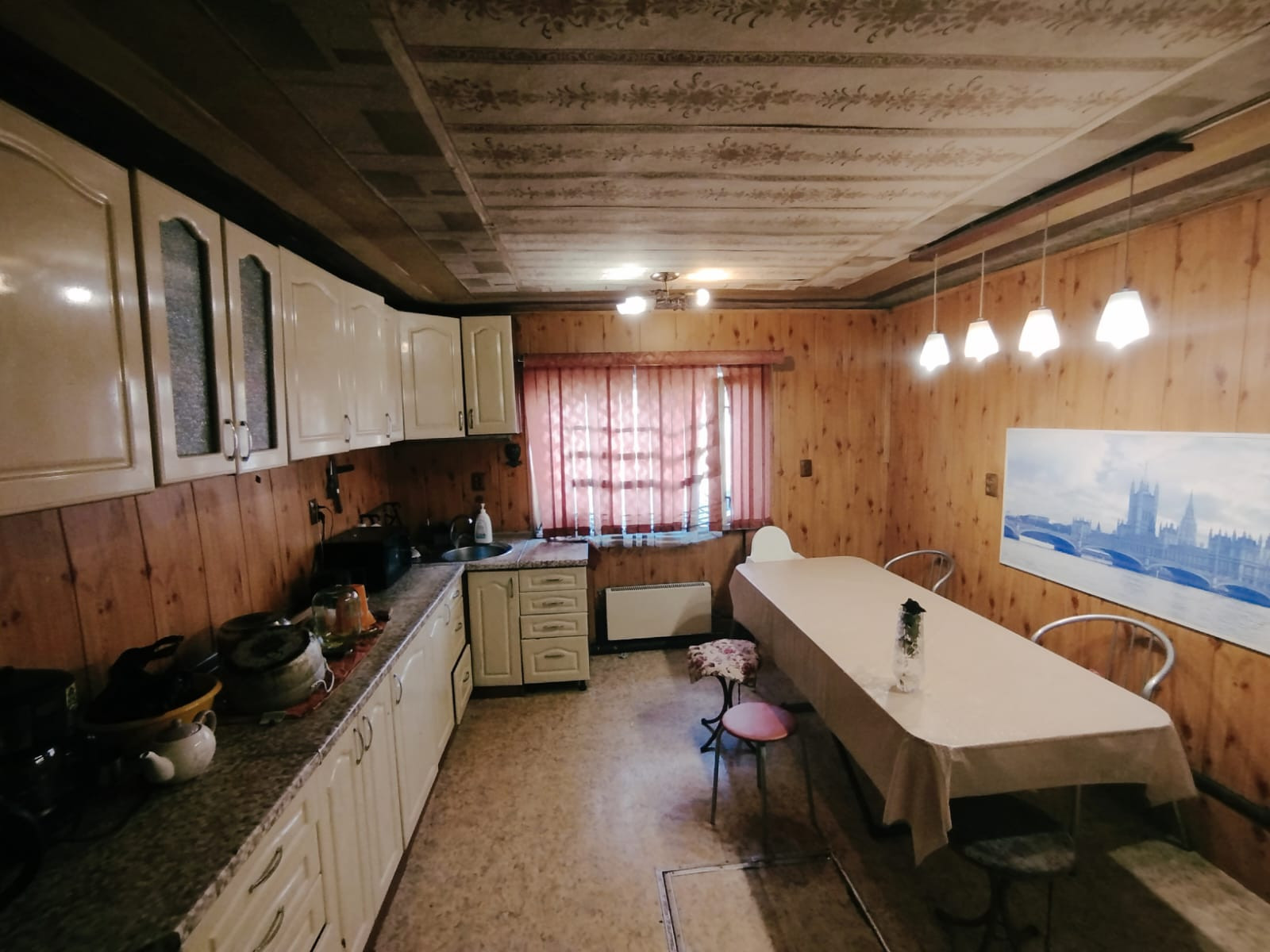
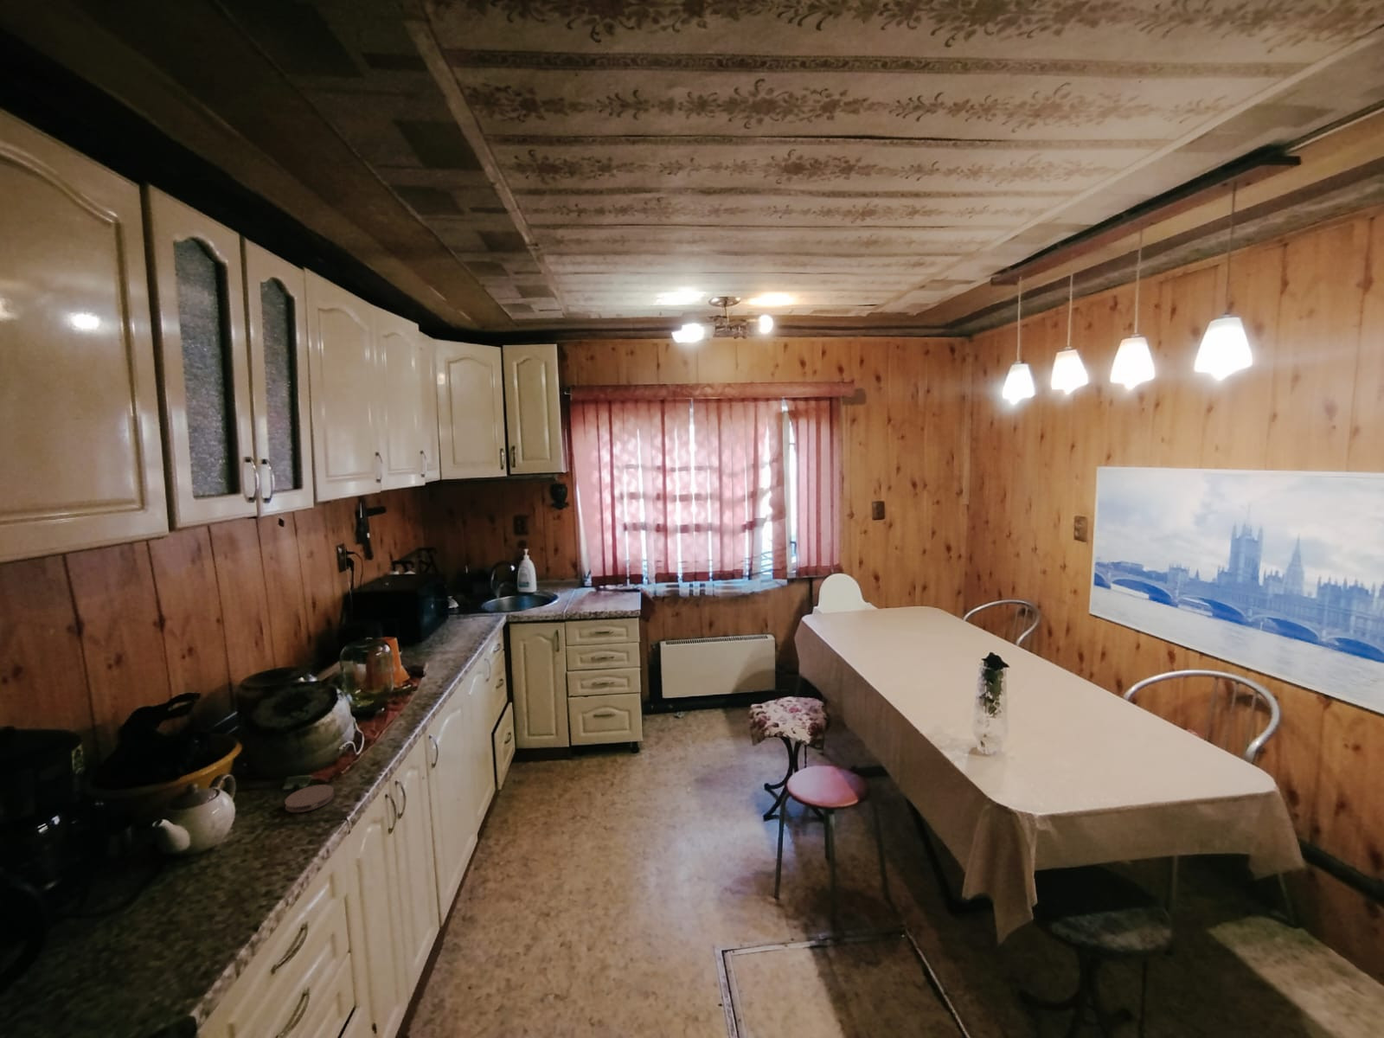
+ coaster (309, 797)
